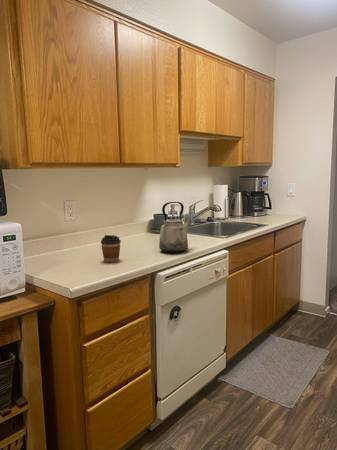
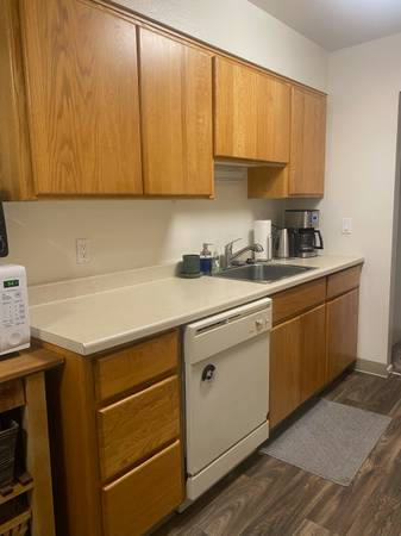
- kettle (177, 226)
- coffee cup (111, 247)
